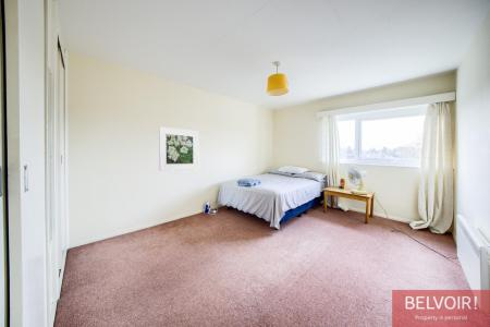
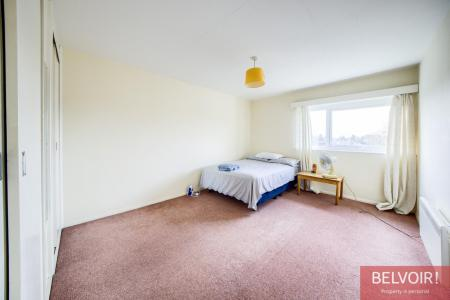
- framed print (180, 149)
